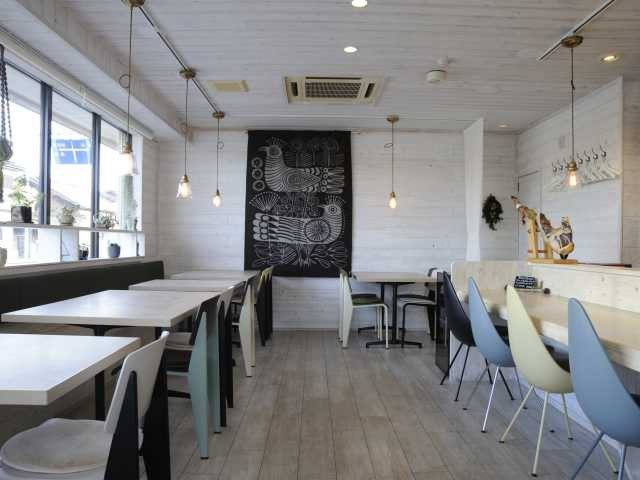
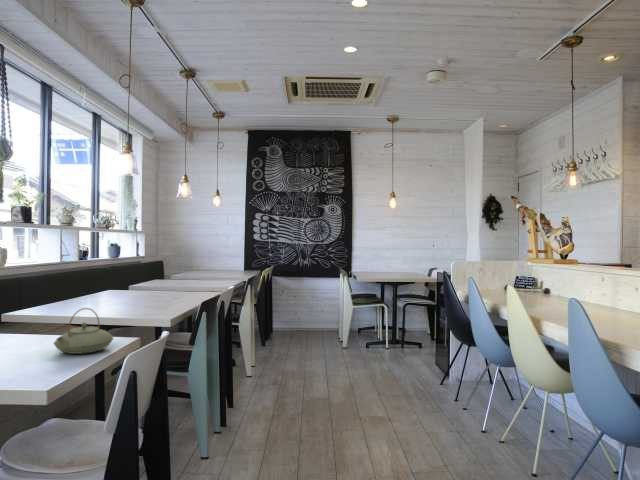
+ teapot (81, 329)
